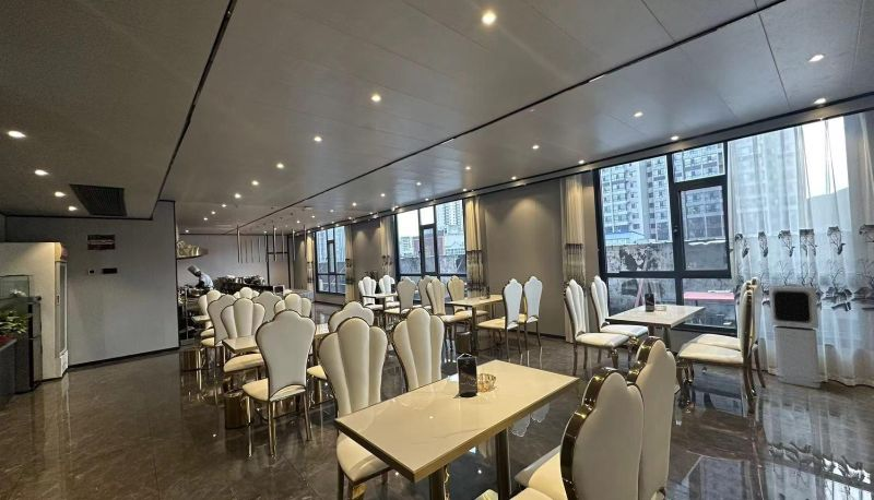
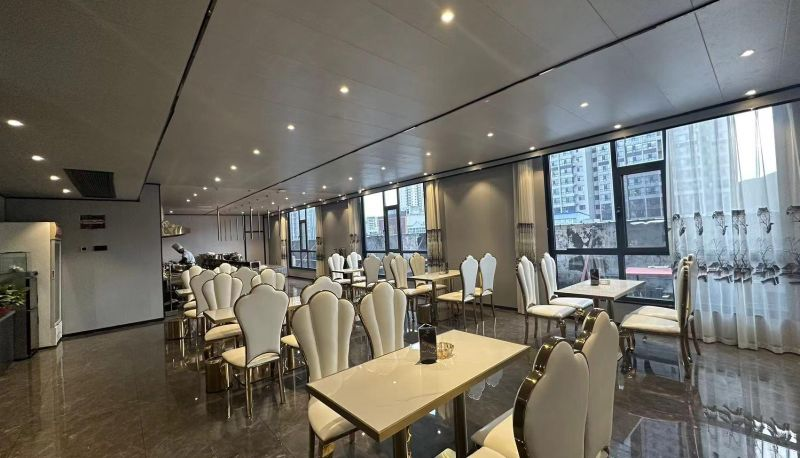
- air purifier (795, 333)
